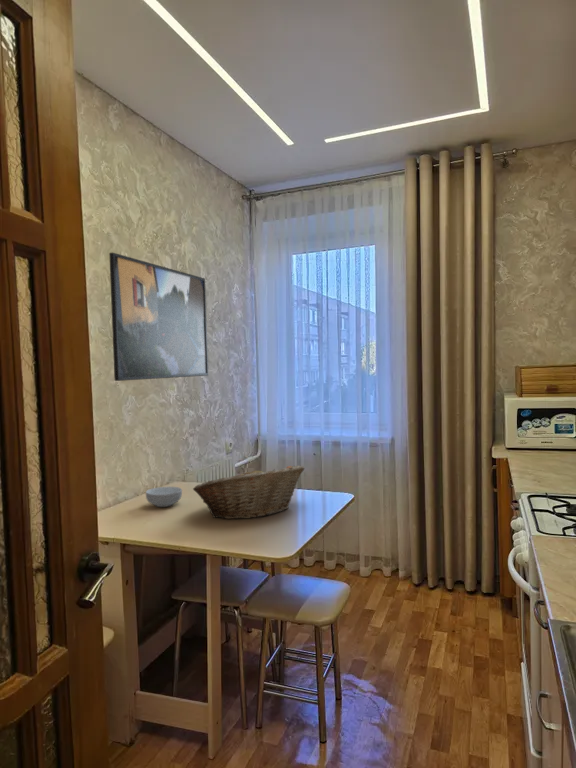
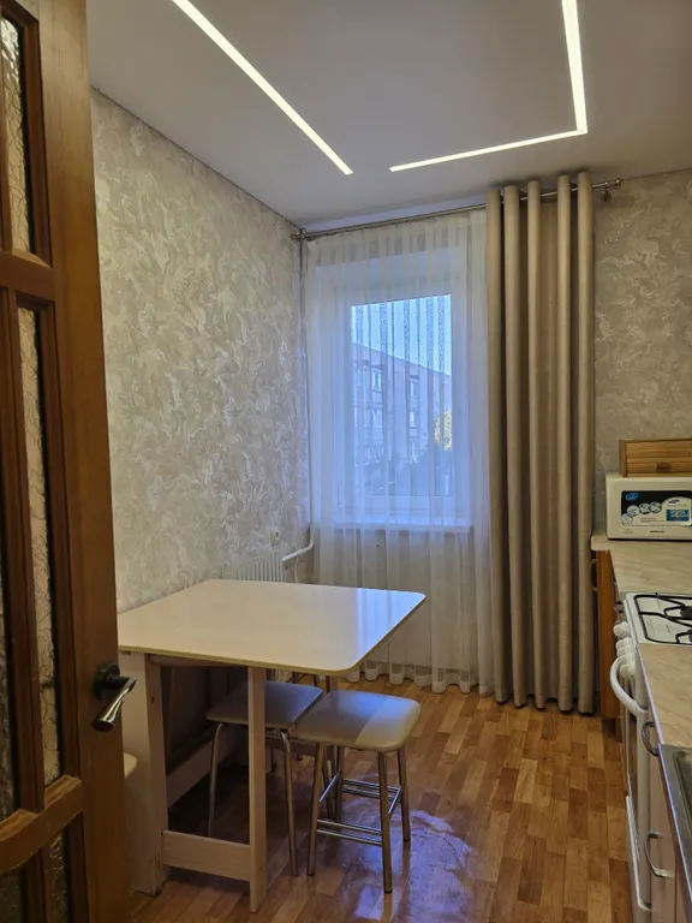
- cereal bowl (164, 497)
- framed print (165, 322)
- fruit basket (250, 487)
